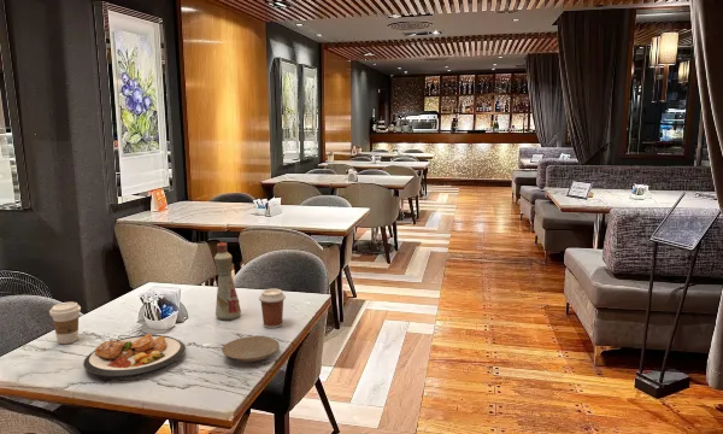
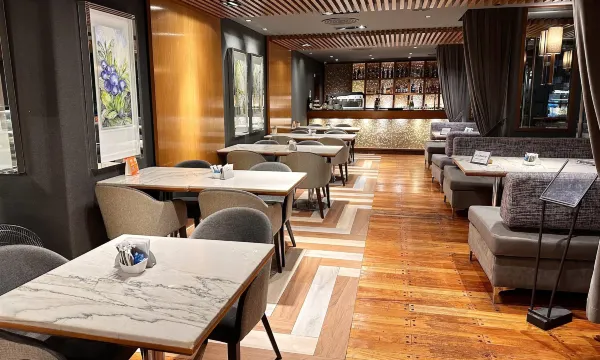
- plate (251, 351)
- coffee cup (272, 307)
- coffee cup (66, 322)
- plate (135, 351)
- bottle (227, 278)
